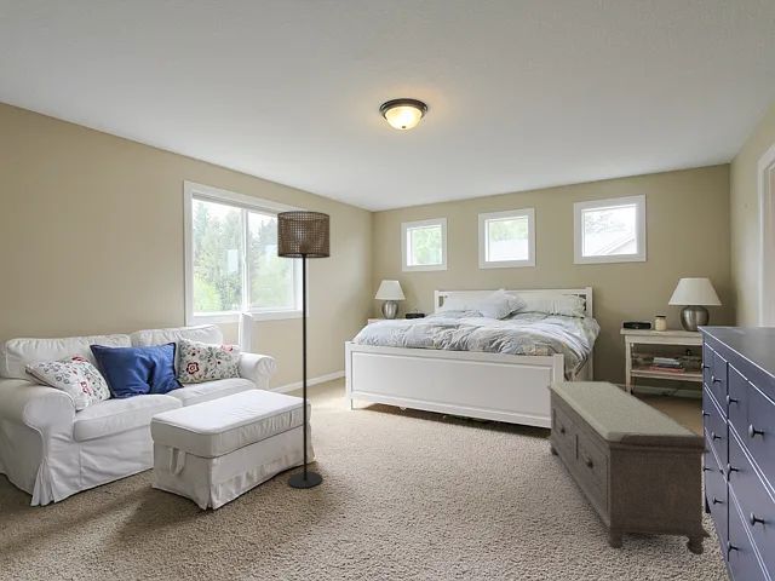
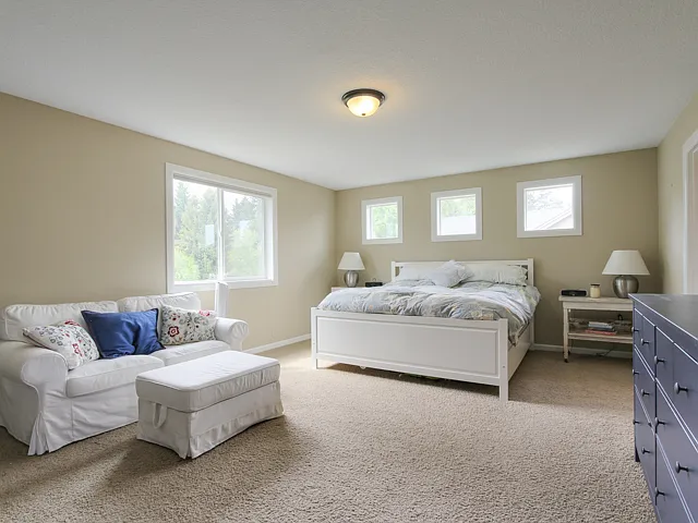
- floor lamp (304, 347)
- bench (608, 445)
